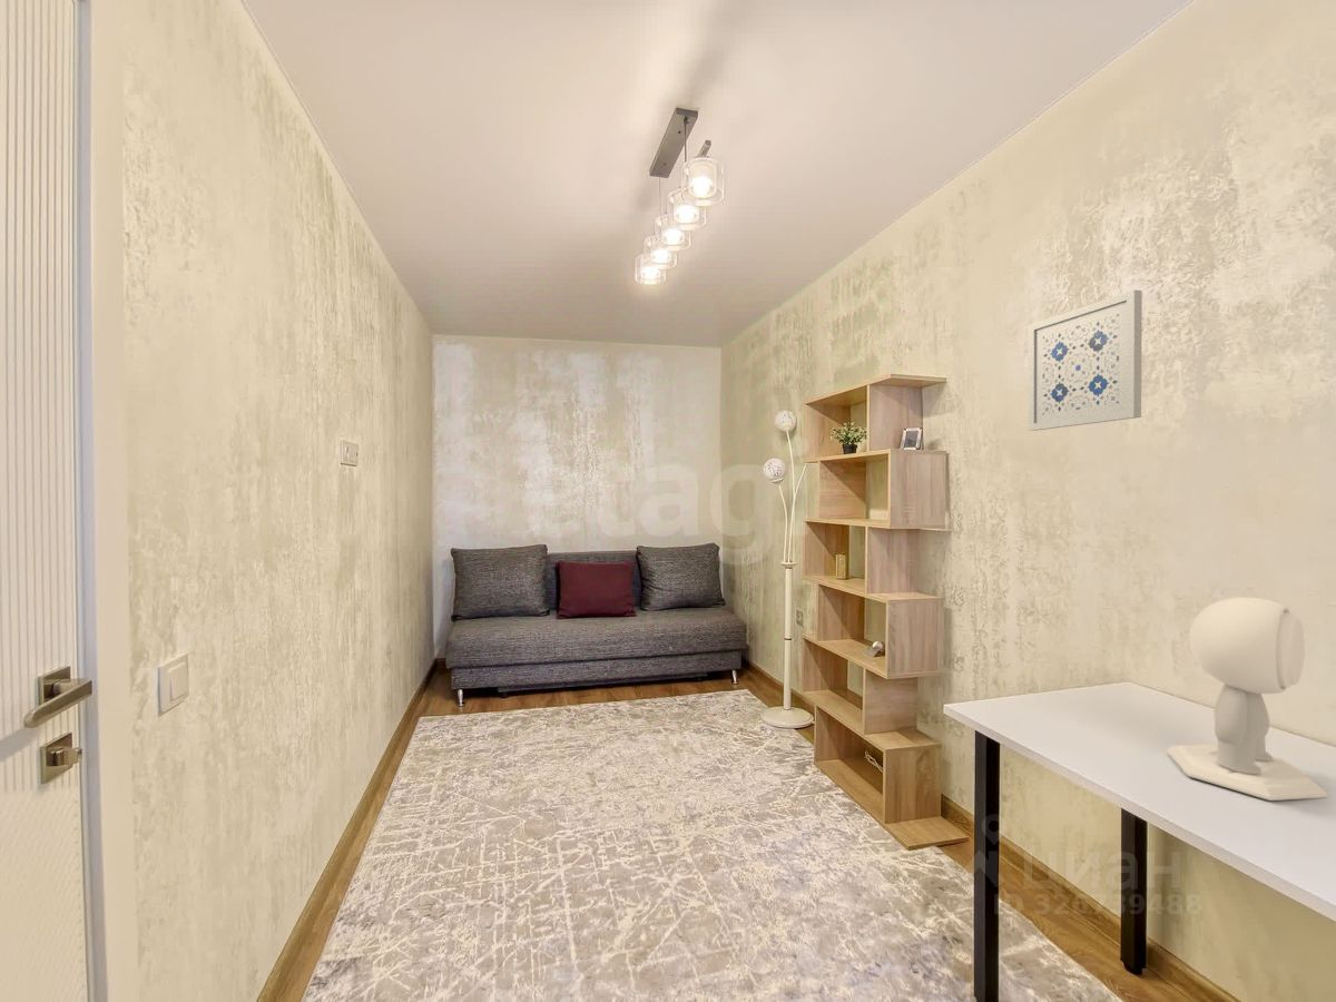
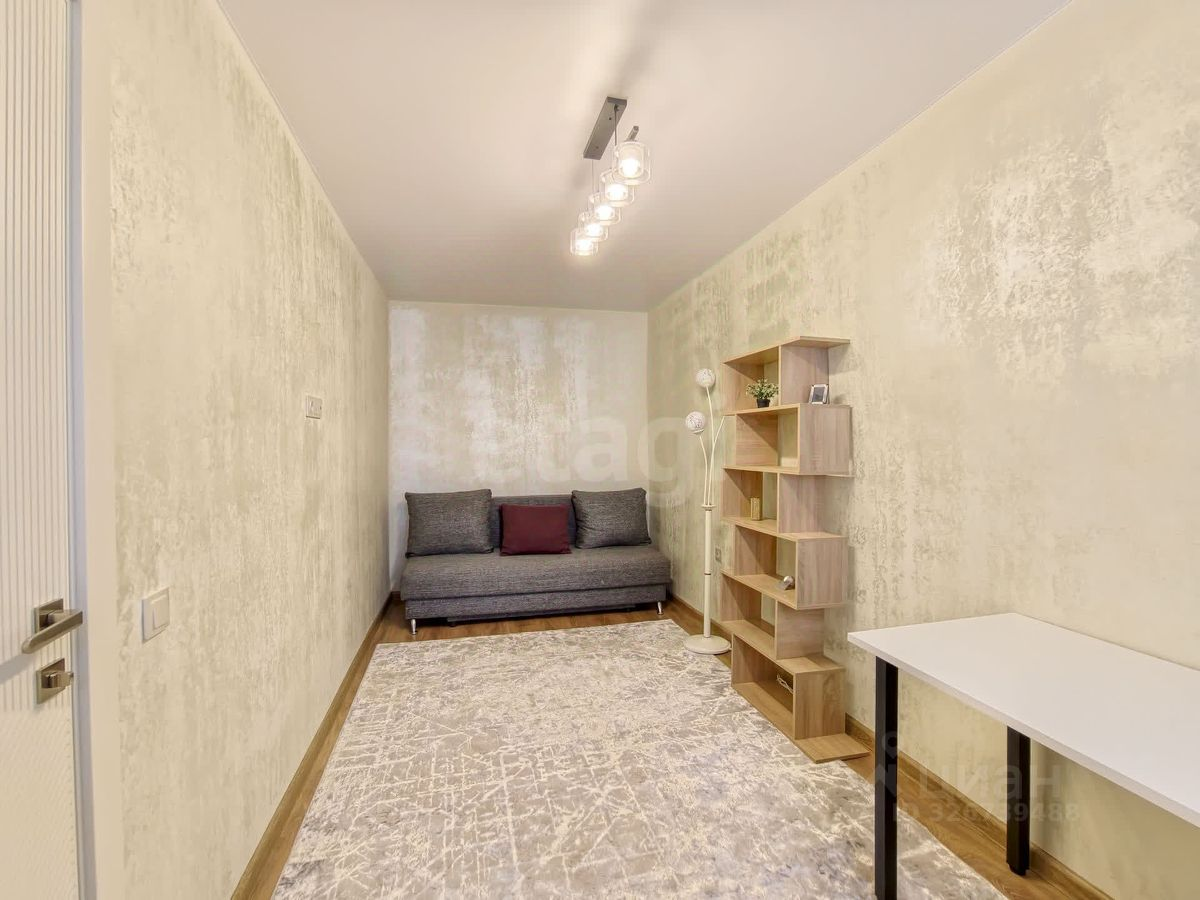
- desk lamp (1241, 685)
- wall art (1079, 366)
